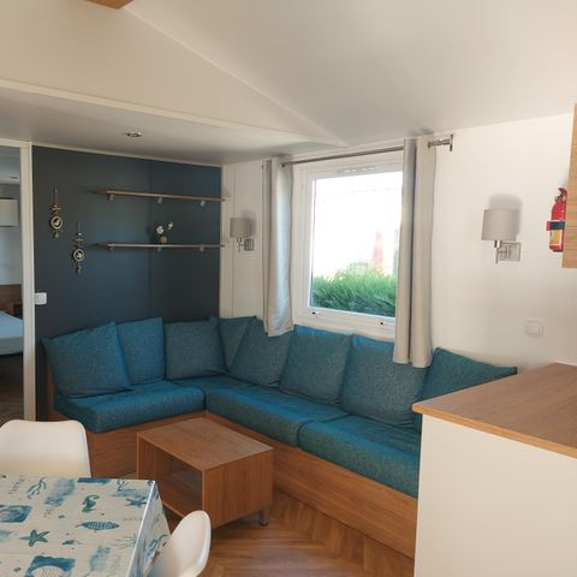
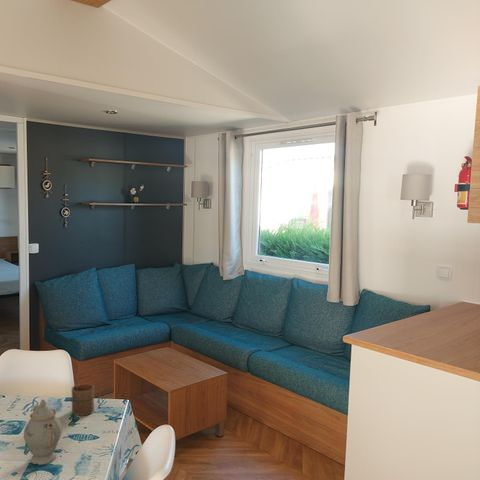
+ cup (82, 399)
+ chinaware (43, 429)
